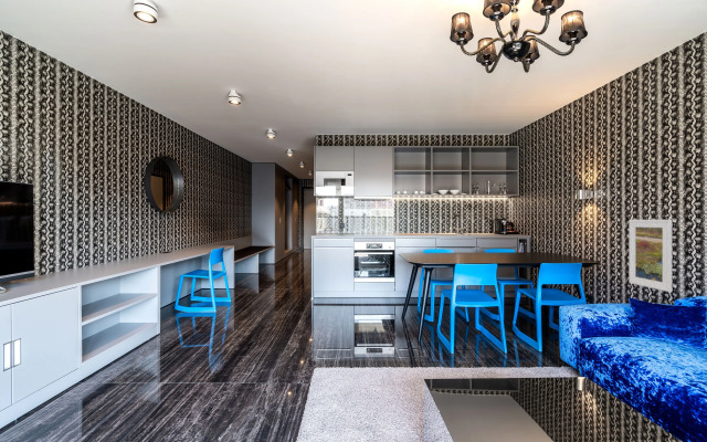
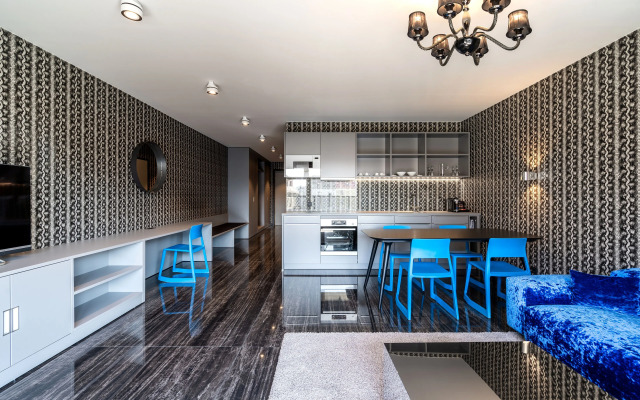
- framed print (648, 253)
